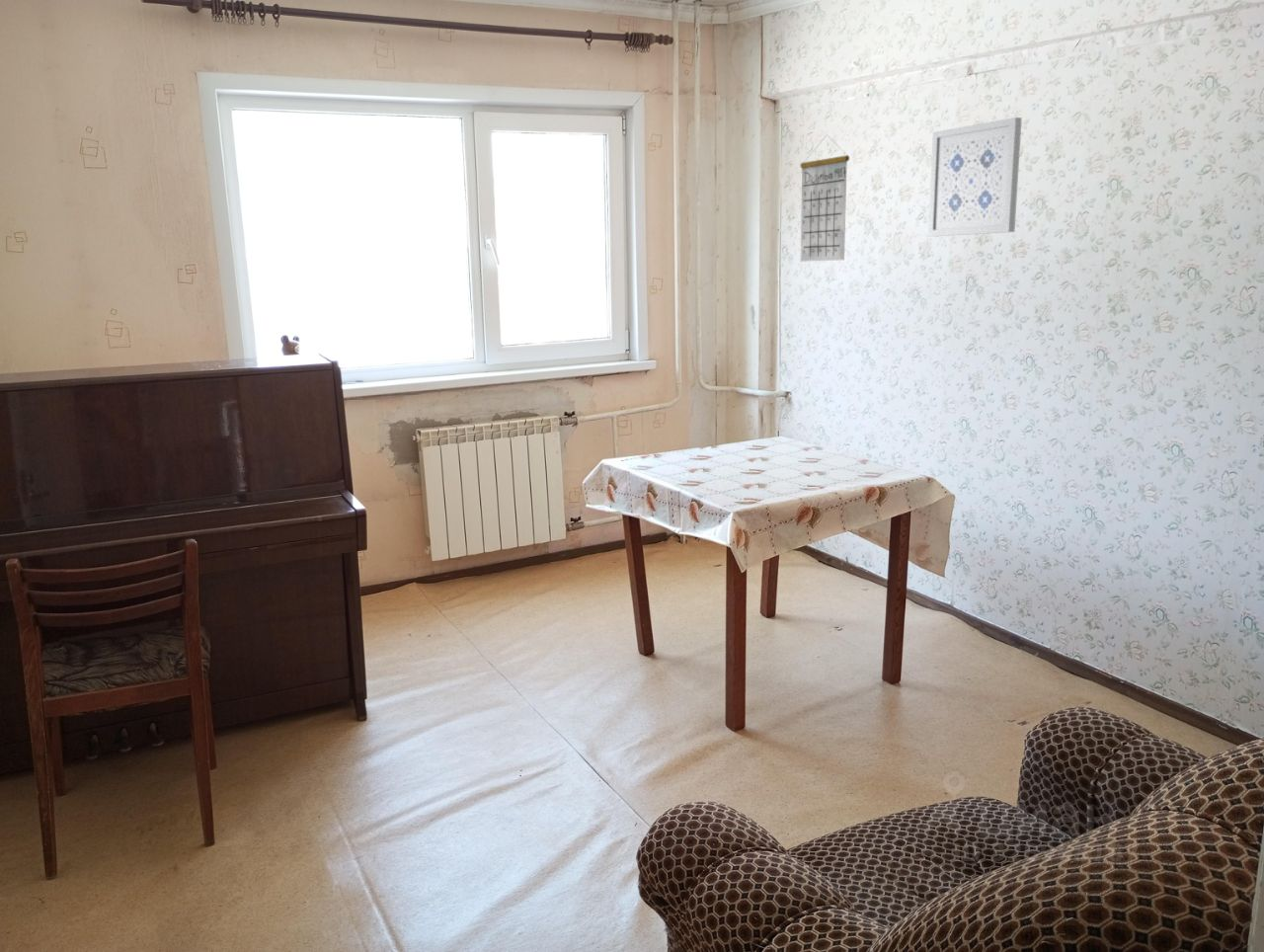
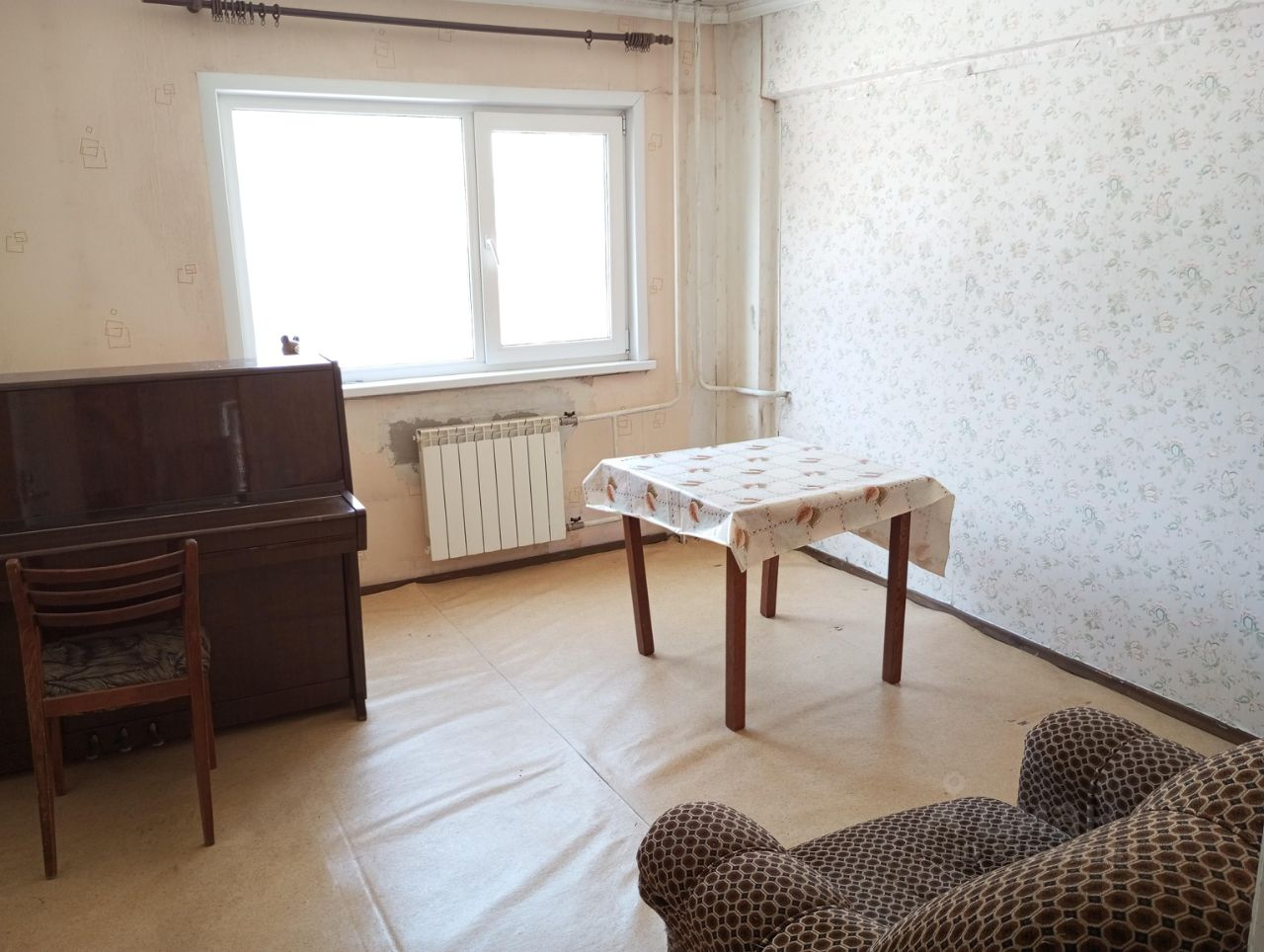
- calendar (823, 198)
- wall art (972, 180)
